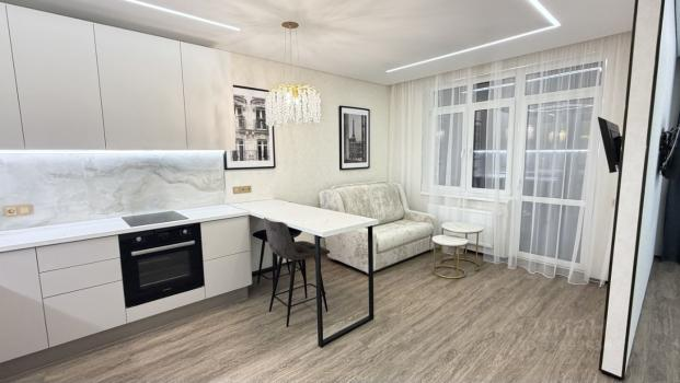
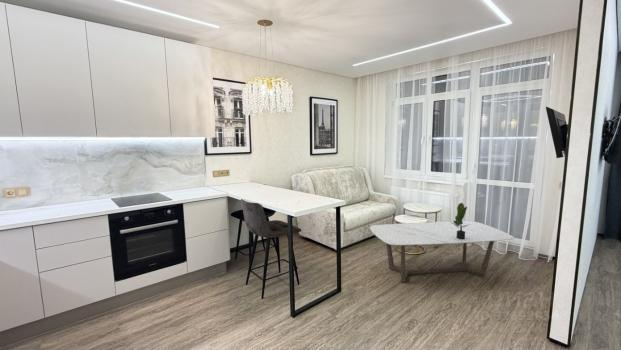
+ coffee table (436, 243)
+ potted plant (459, 220)
